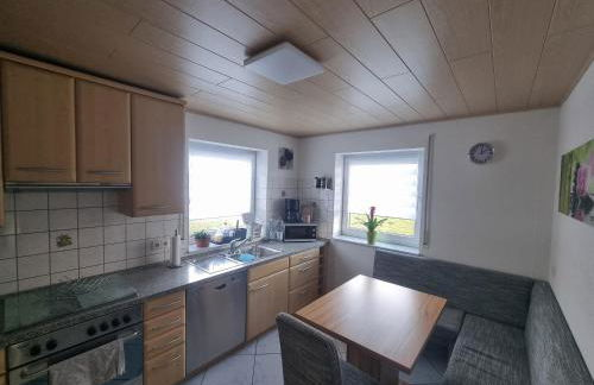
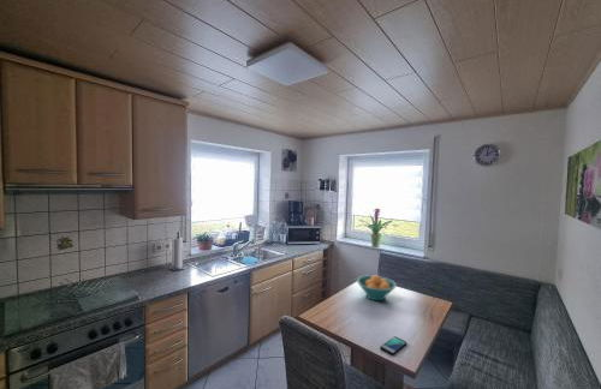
+ fruit bowl (375, 286)
+ smartphone (393, 345)
